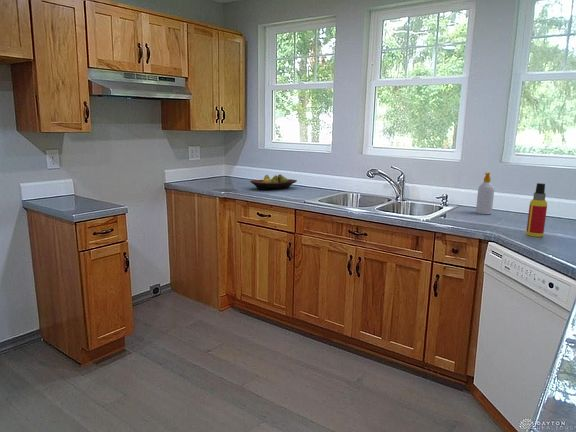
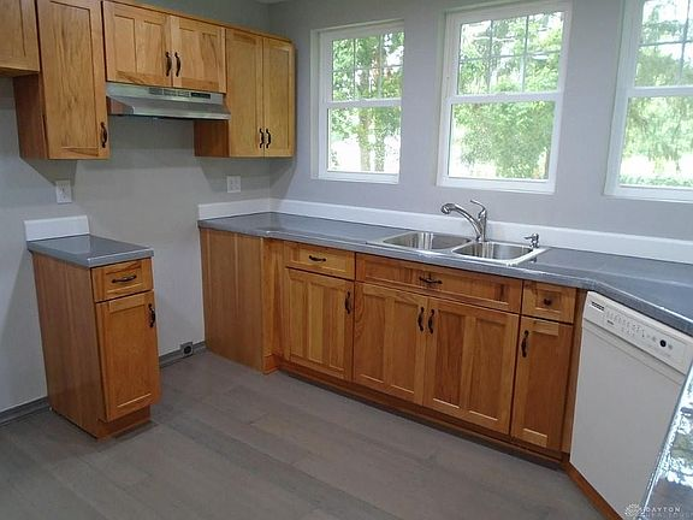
- spray bottle (537, 209)
- soap bottle (485, 193)
- fruit bowl (273, 181)
